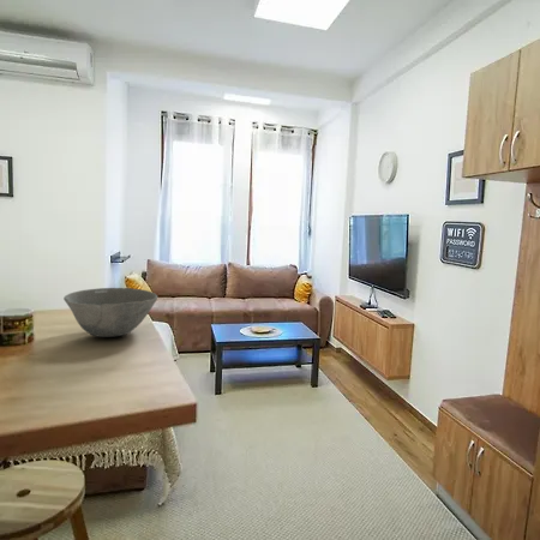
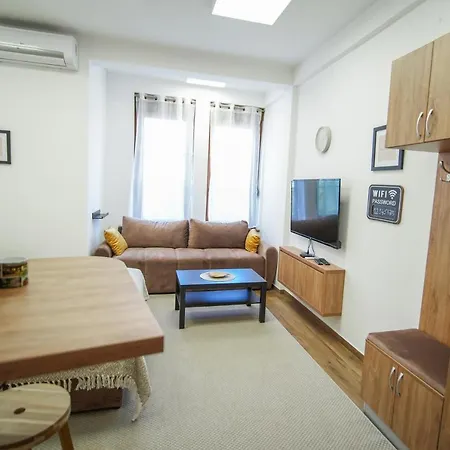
- bowl (112, 314)
